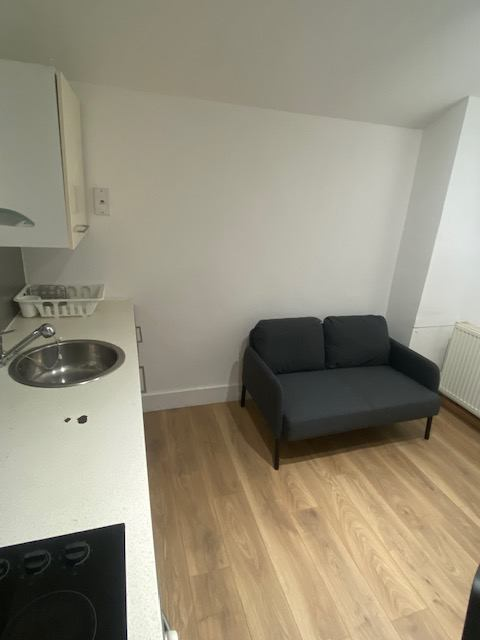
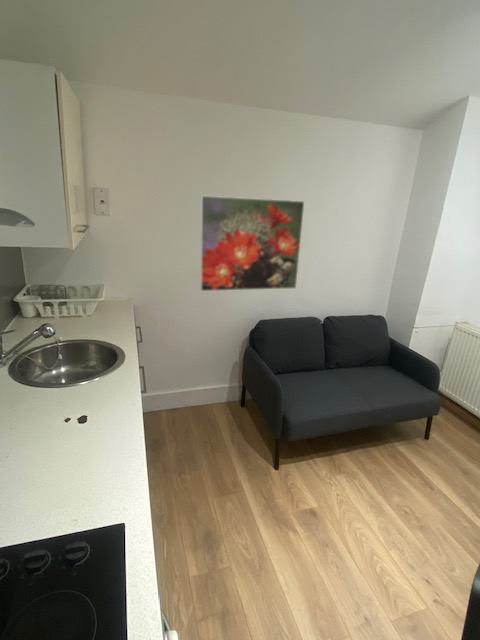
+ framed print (252, 245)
